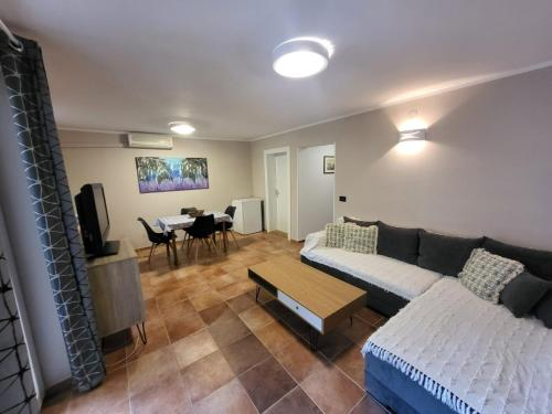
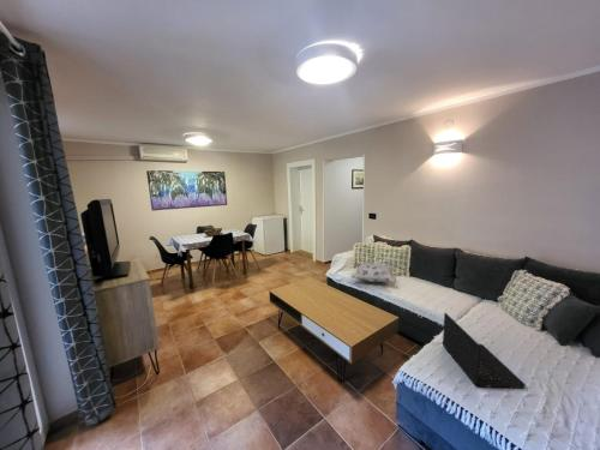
+ decorative pillow (373, 271)
+ laptop (480, 346)
